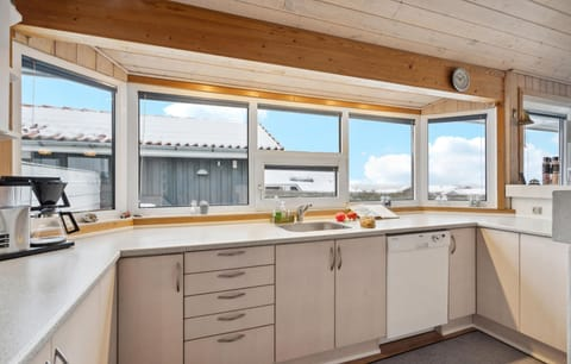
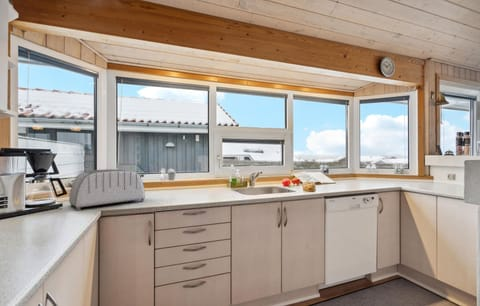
+ toaster (111, 186)
